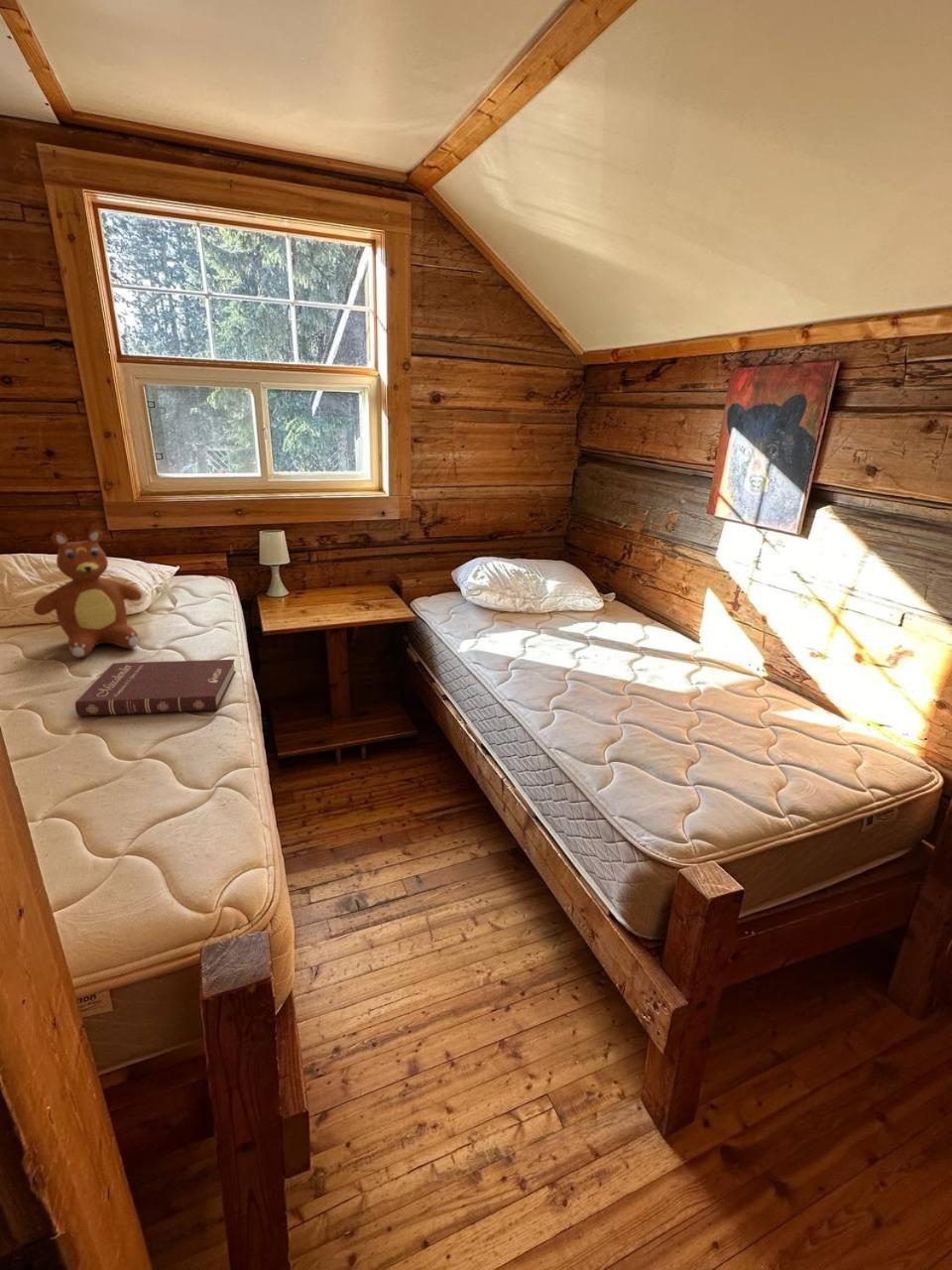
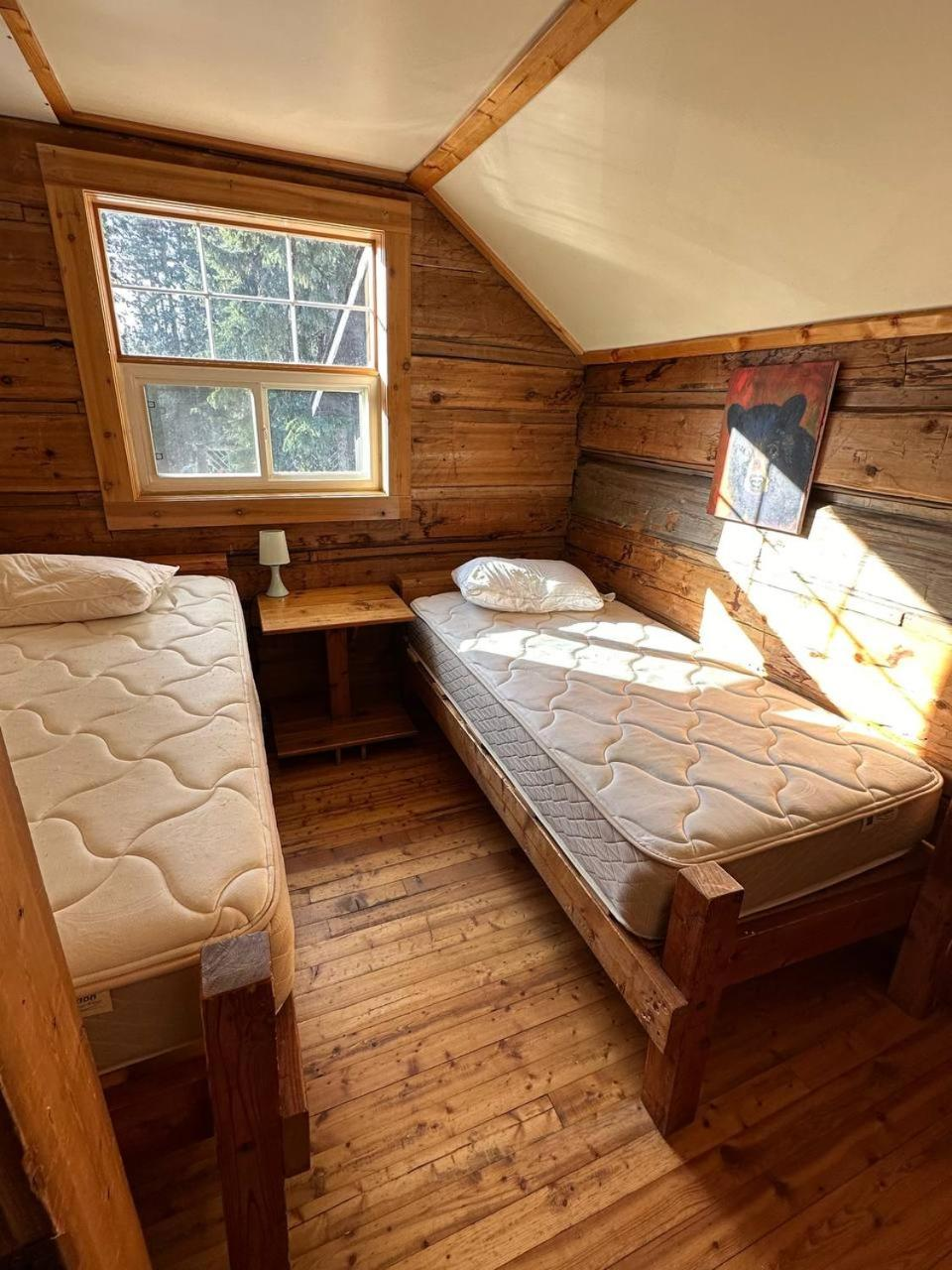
- book (162, 686)
- teddy bear (90, 590)
